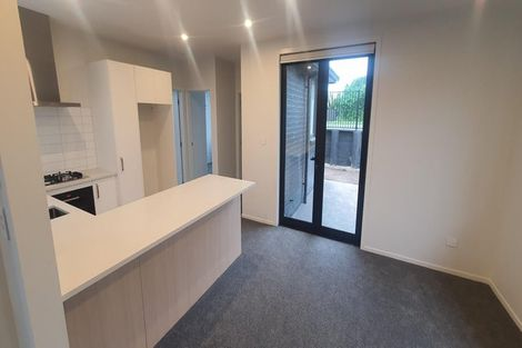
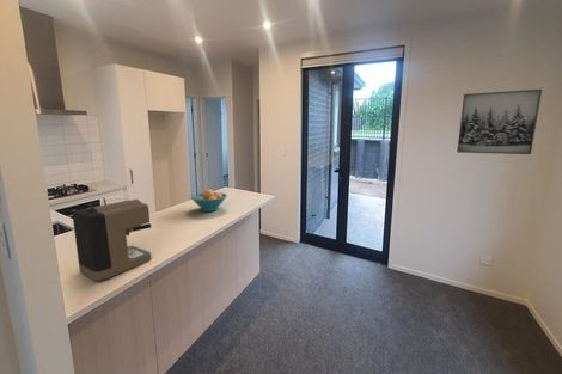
+ wall art (495, 123)
+ coffee maker (117, 232)
+ fruit bowl (209, 200)
